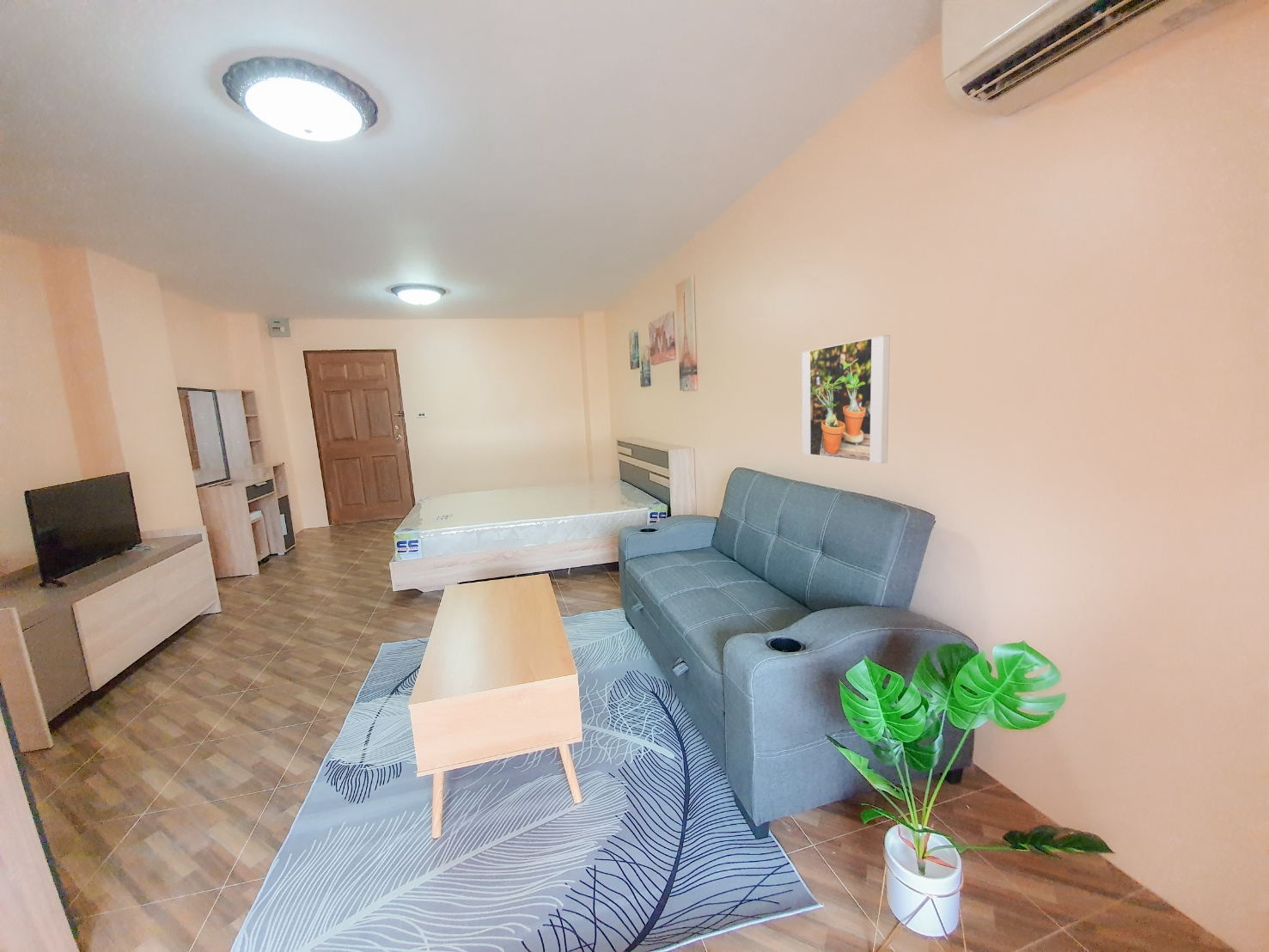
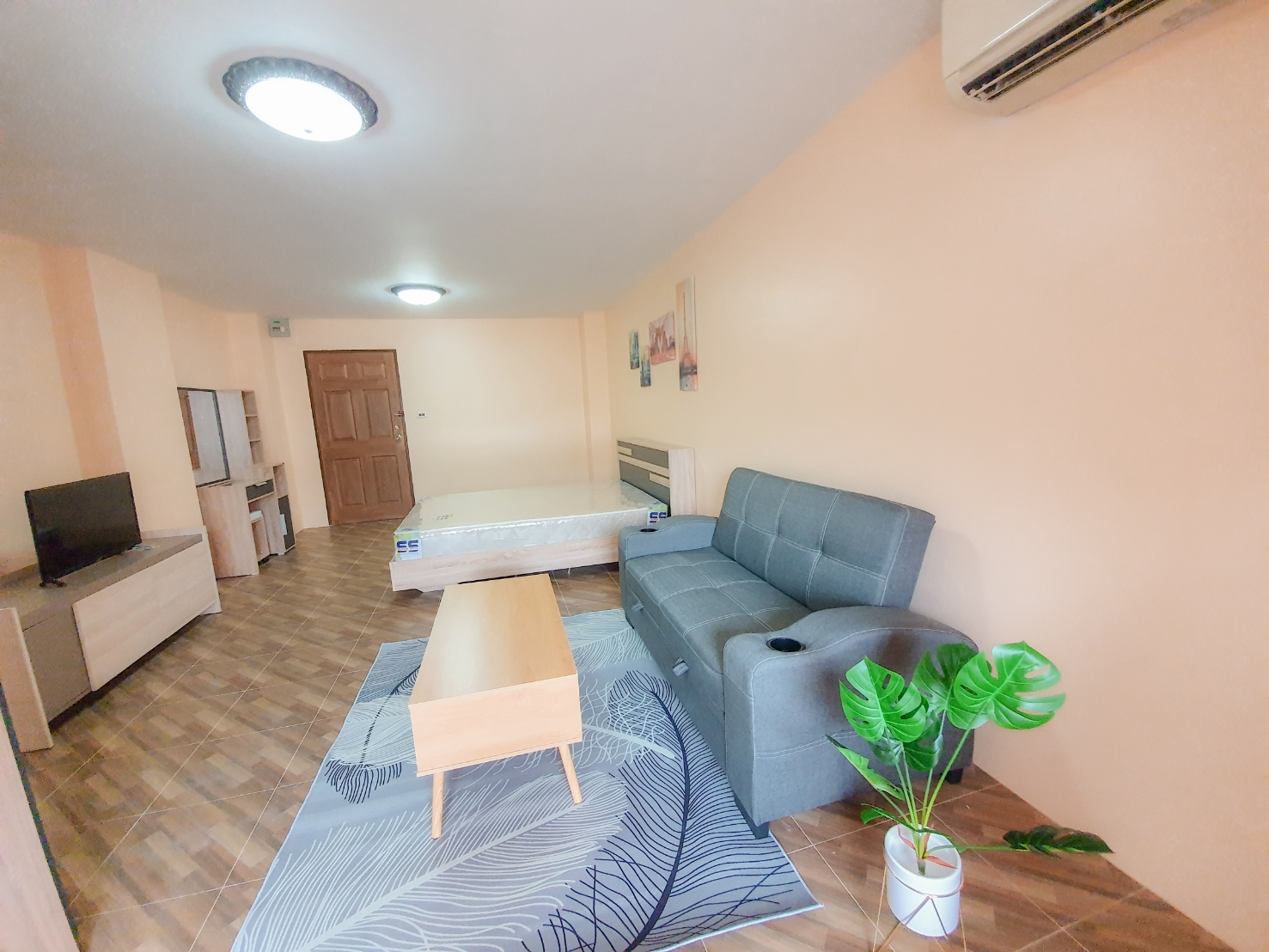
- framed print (840, 402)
